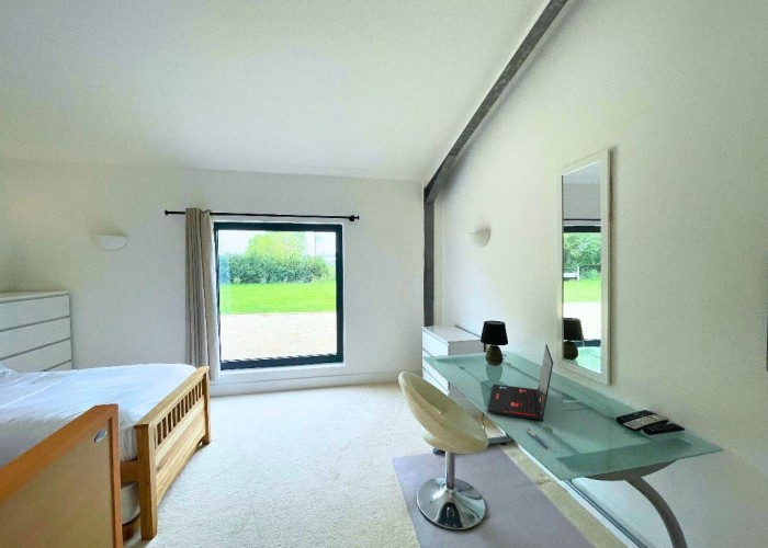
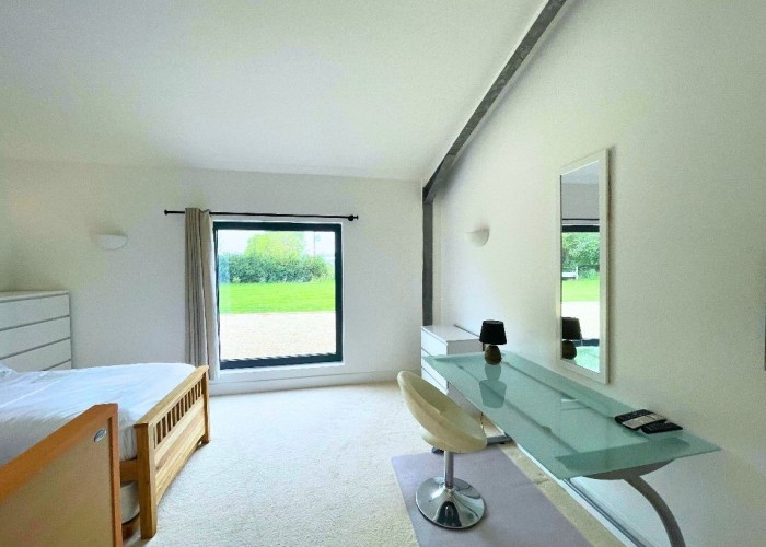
- laptop (519, 387)
- pen (537, 437)
